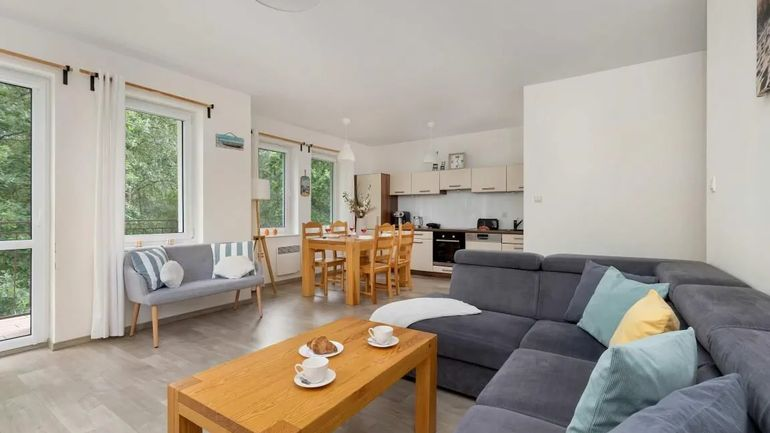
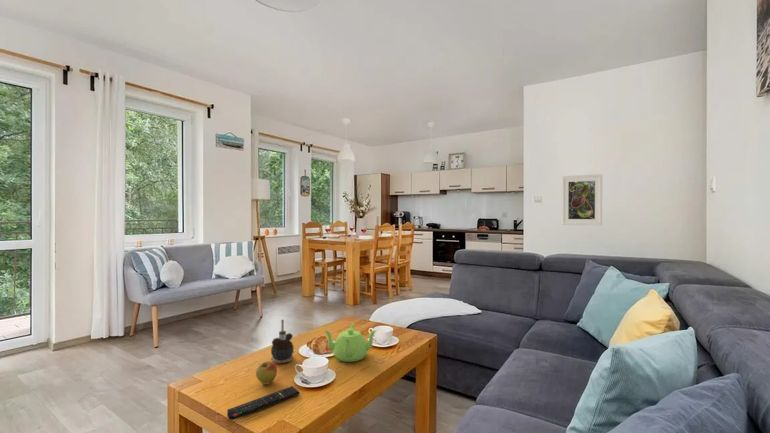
+ candle (282, 339)
+ remote control (264, 402)
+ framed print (581, 200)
+ teapot (350, 342)
+ apple (266, 372)
